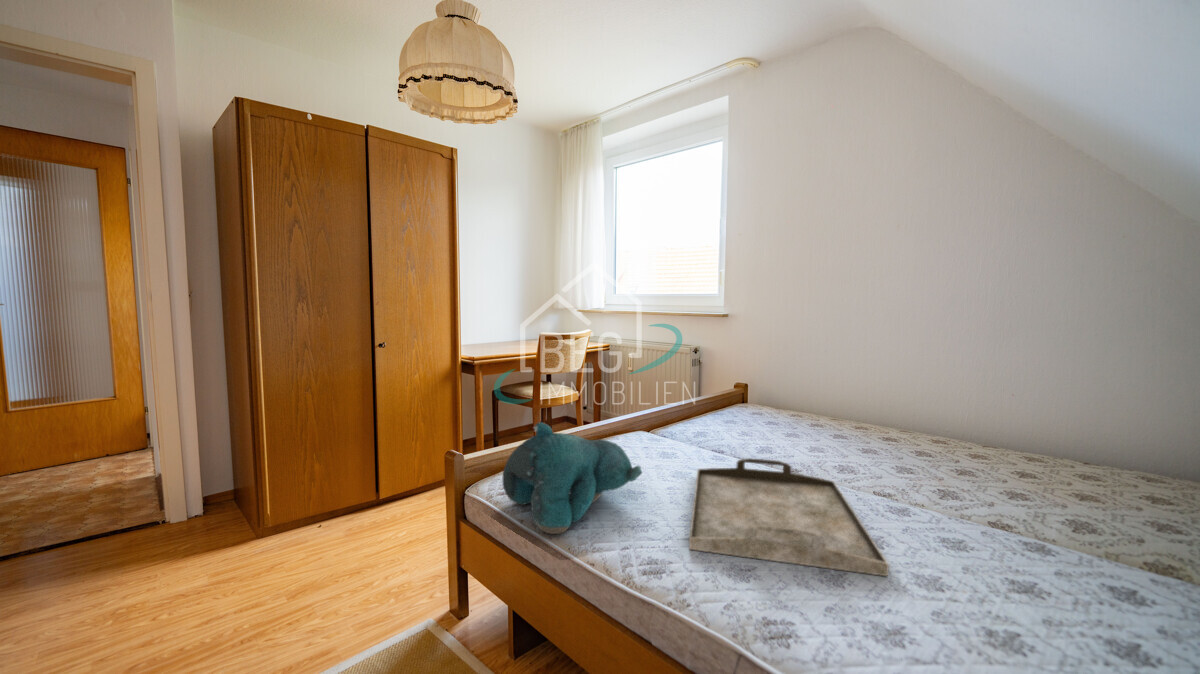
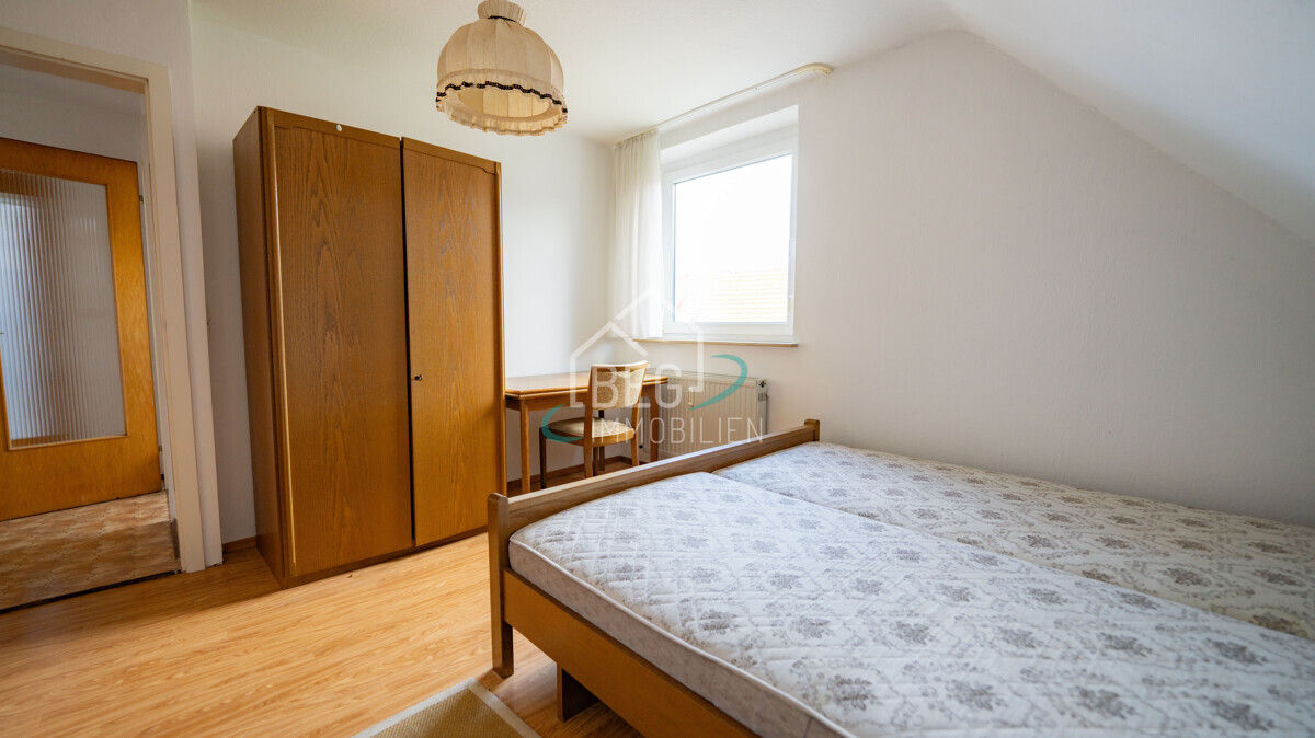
- serving tray (771, 501)
- teddy bear (576, 463)
